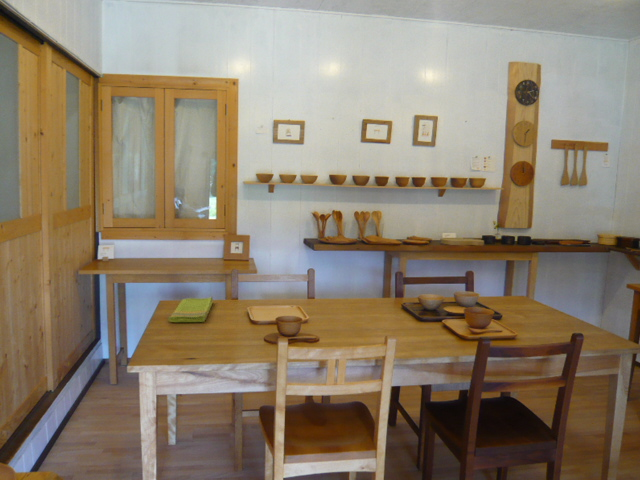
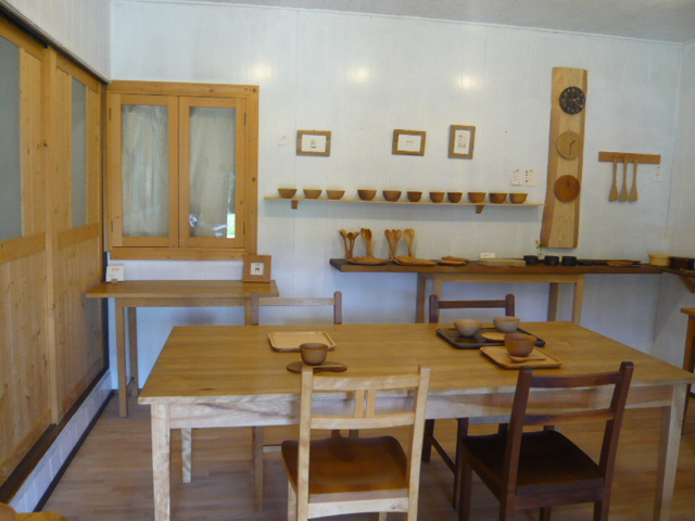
- dish towel (192, 308)
